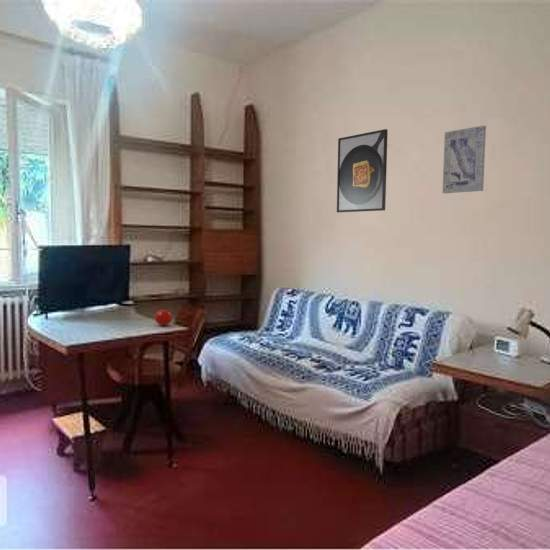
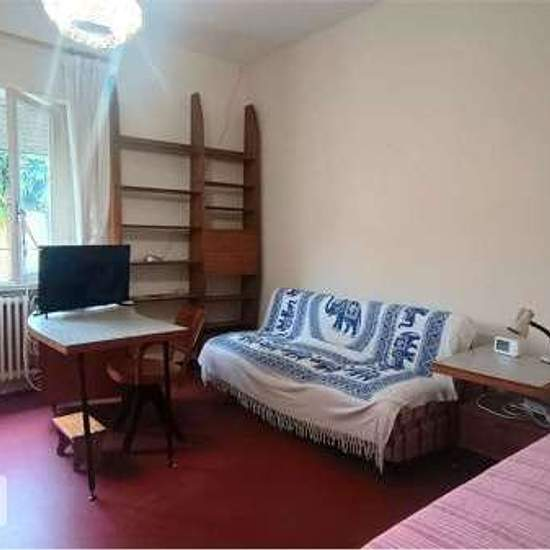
- fruit (163, 316)
- wall art (463, 160)
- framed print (360, 172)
